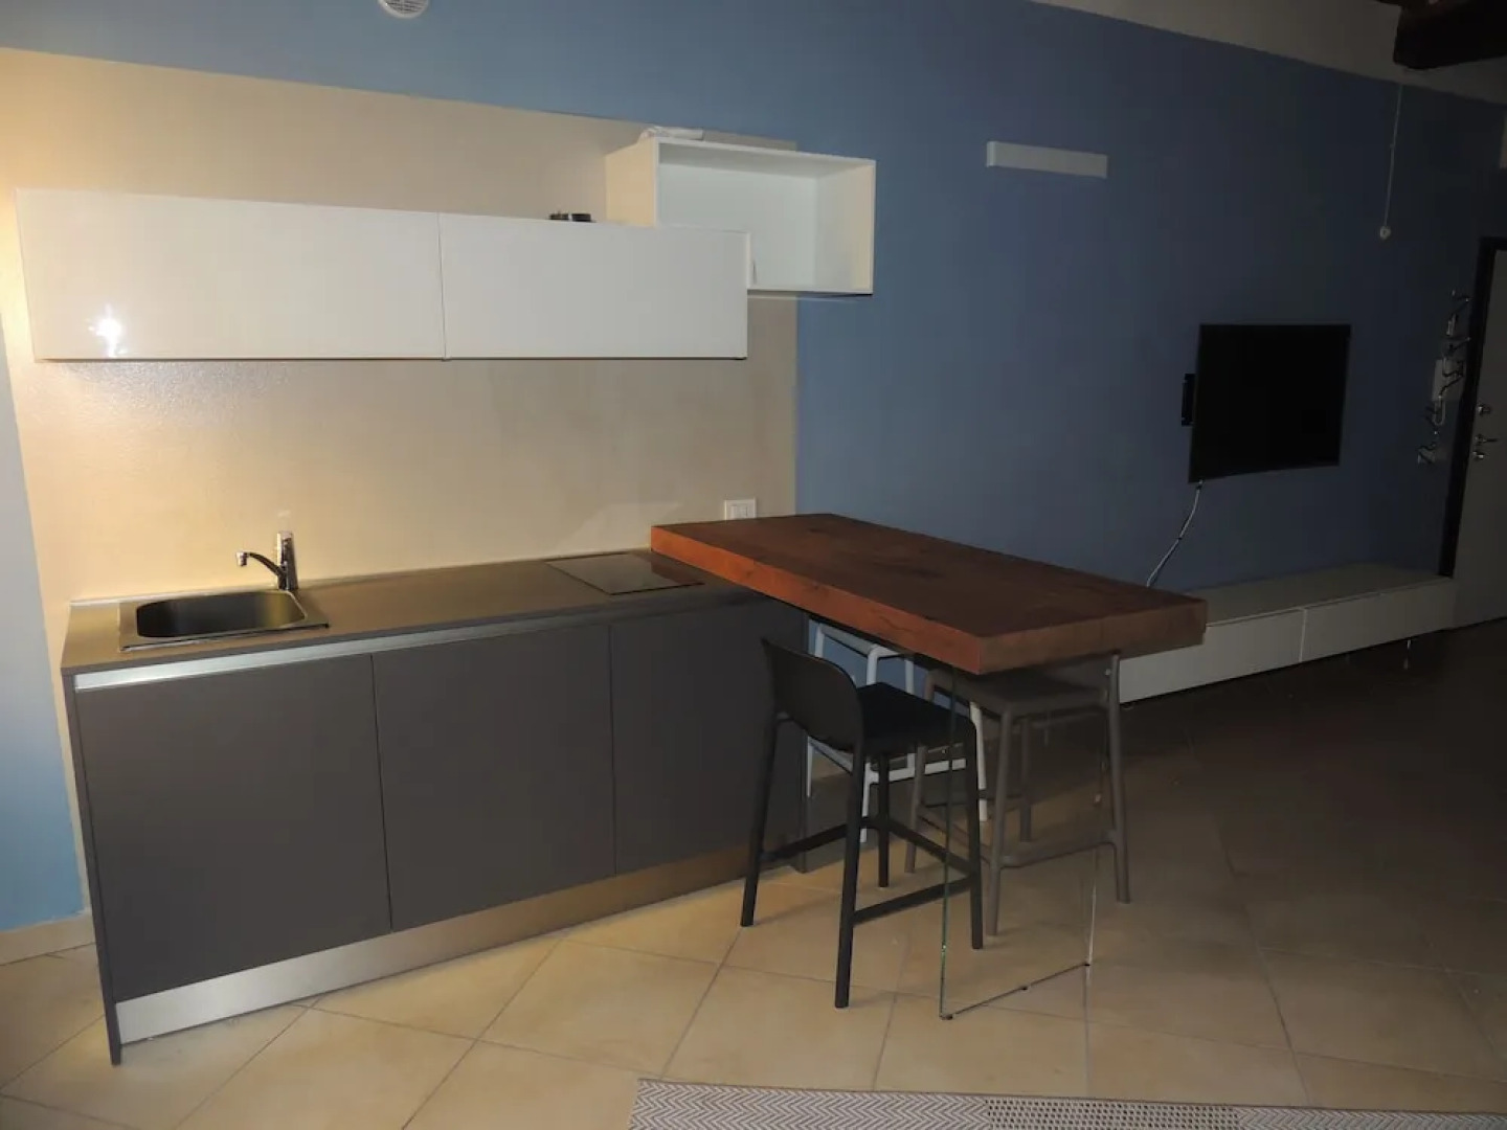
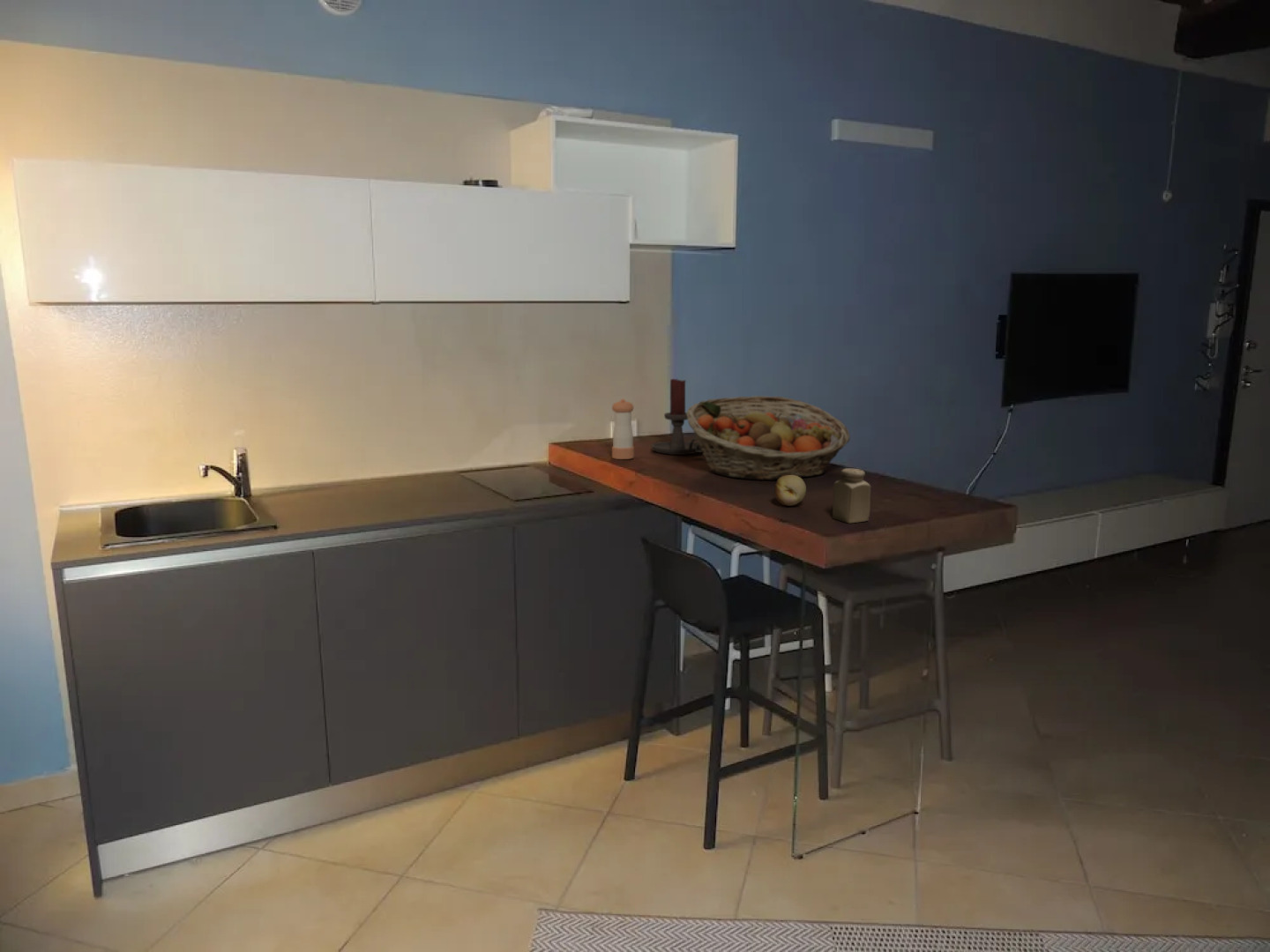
+ pepper shaker (623, 428)
+ candle holder (682, 415)
+ salt shaker (851, 494)
+ fruit (791, 490)
+ fruit basket (766, 435)
